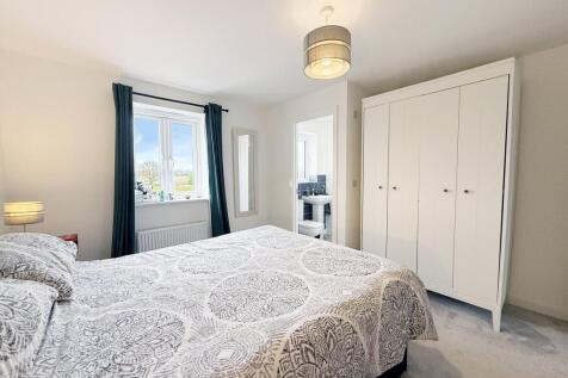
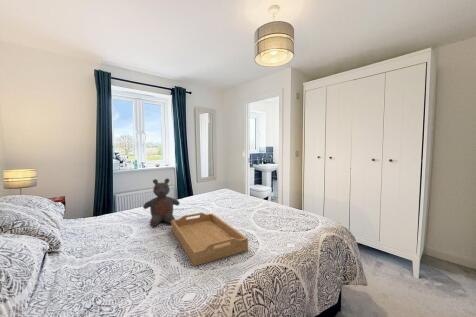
+ serving tray (205, 232)
+ teddy bear (161, 200)
